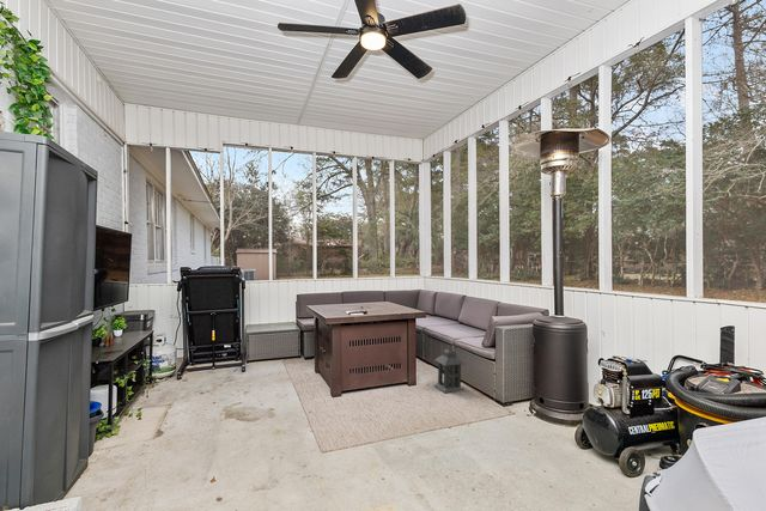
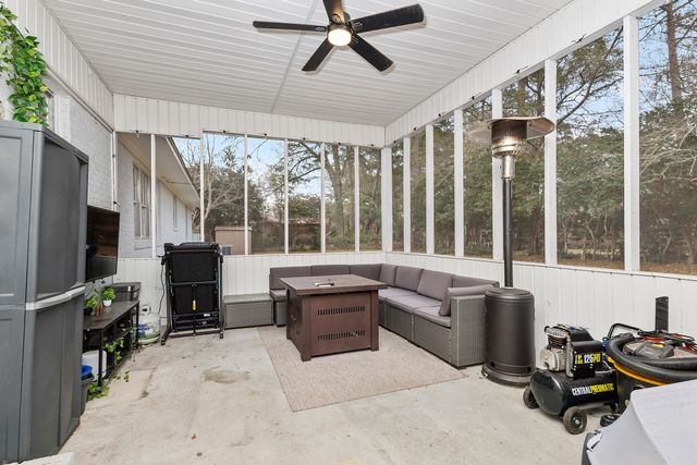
- lantern (448, 366)
